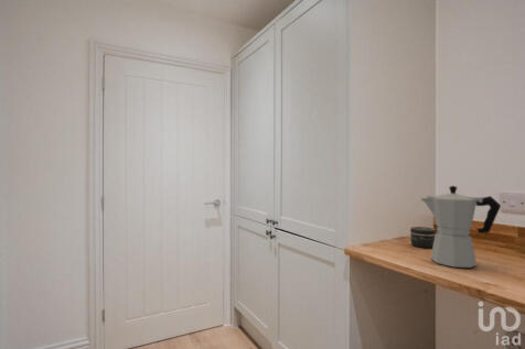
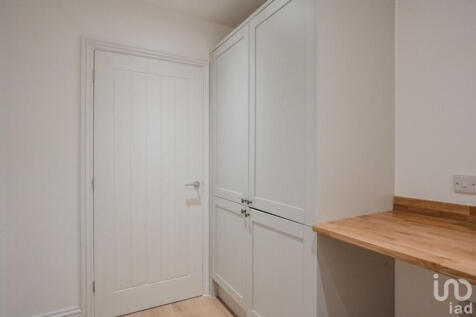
- moka pot (458, 223)
- jar (422, 237)
